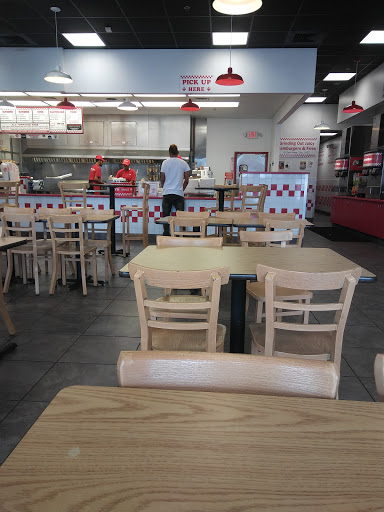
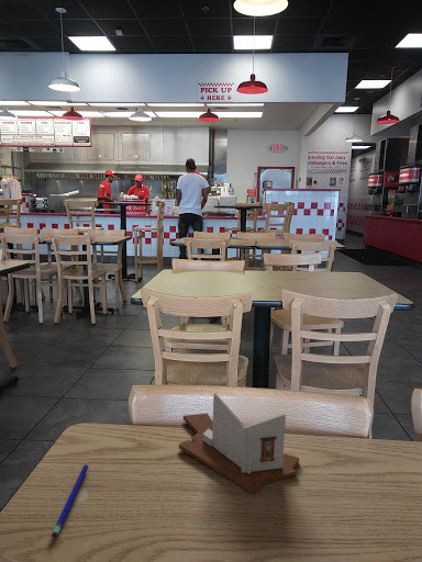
+ pen (71, 497)
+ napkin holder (235, 420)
